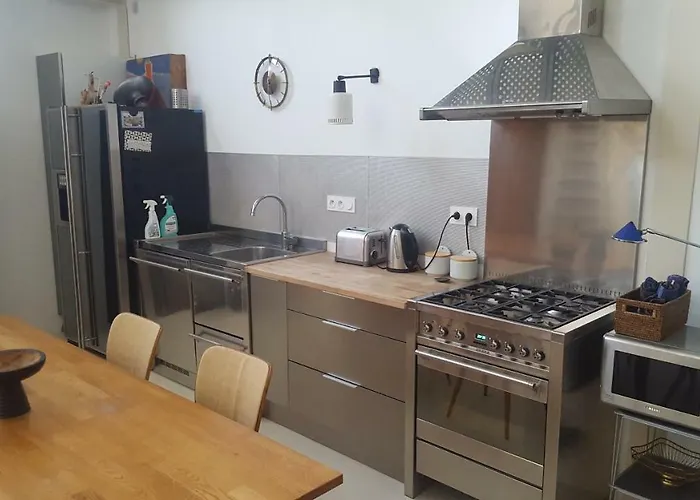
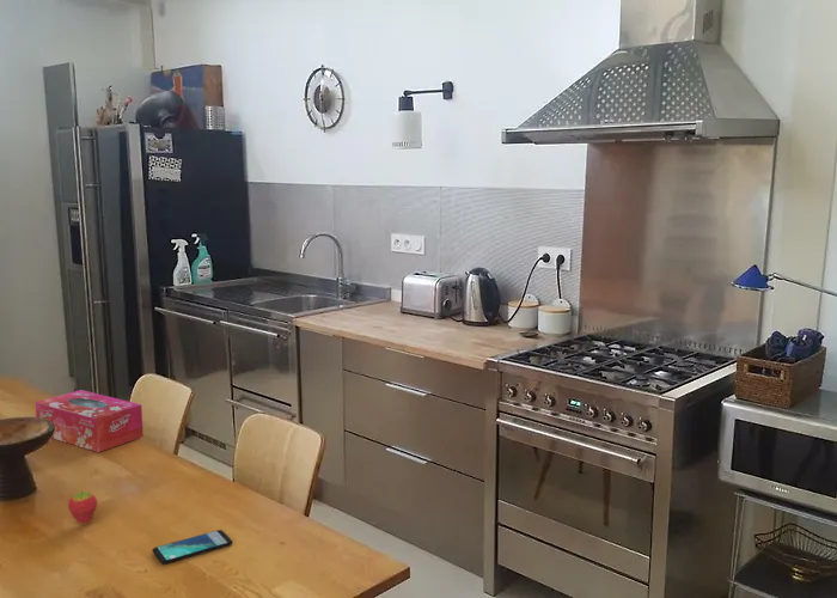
+ smartphone (193, 545)
+ fruit (83, 507)
+ tissue box (88, 419)
